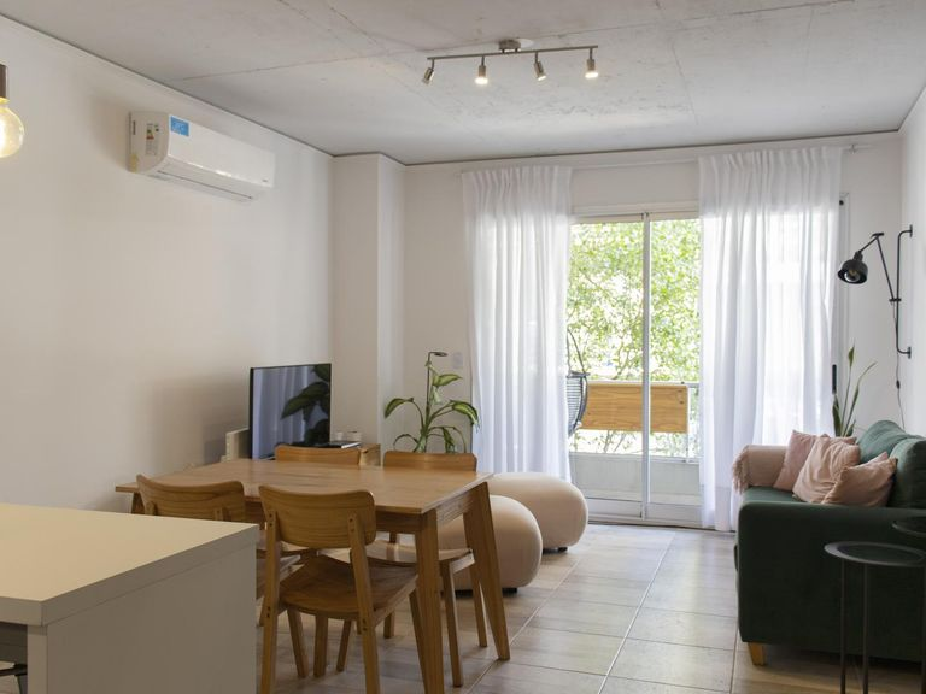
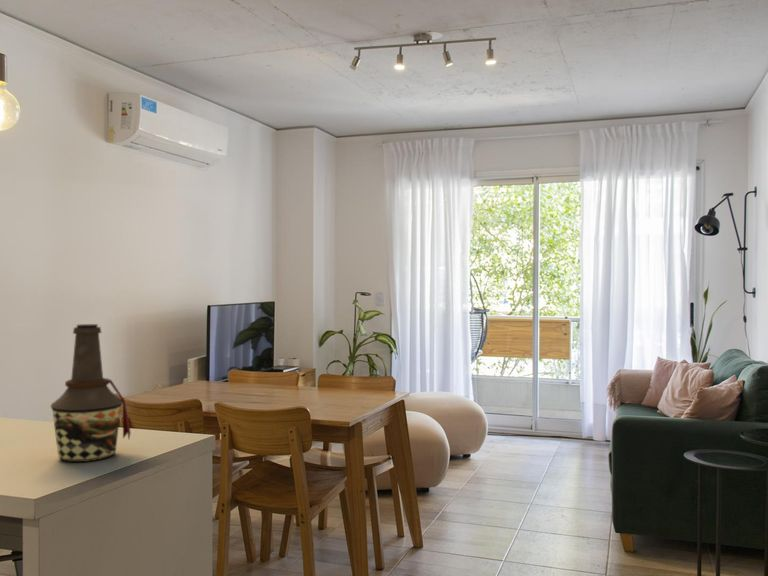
+ bottle (91, 390)
